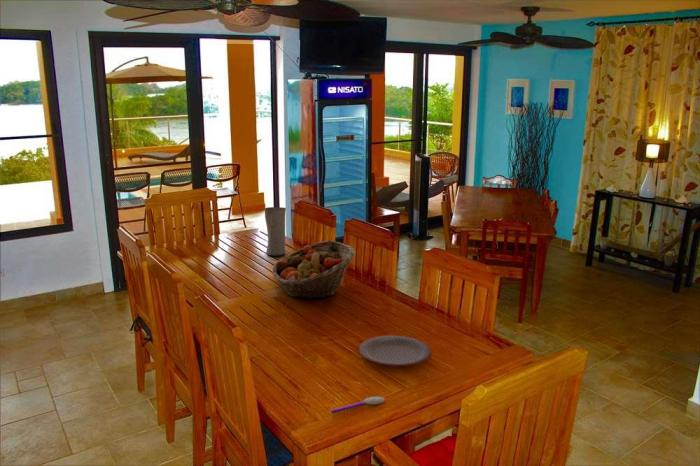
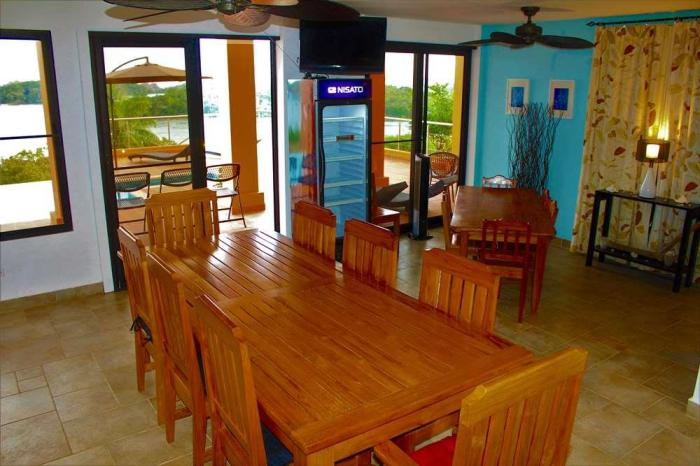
- fruit basket (313, 268)
- plate (394, 352)
- spoon (358, 404)
- vase (275, 231)
